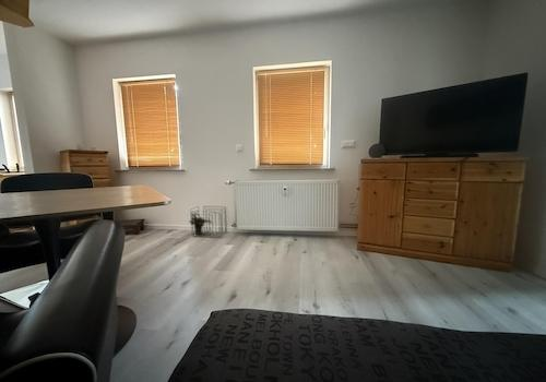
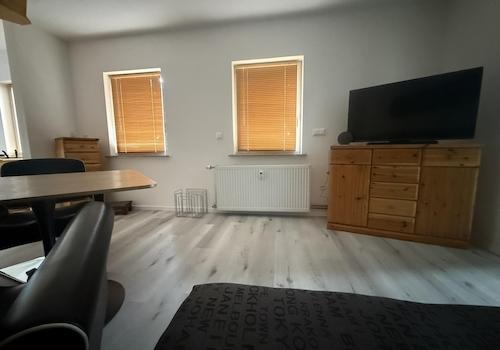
- potted plant (199, 223)
